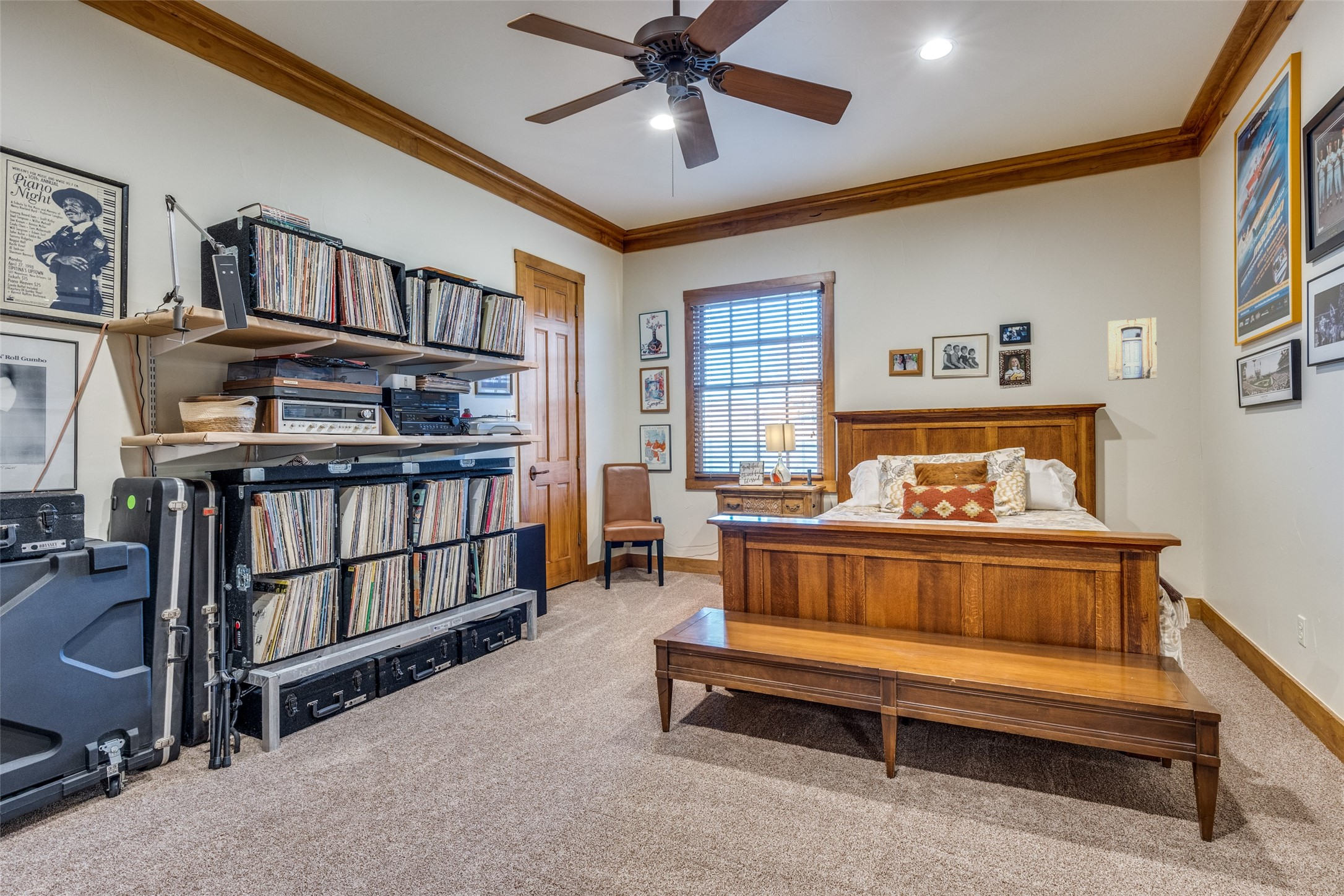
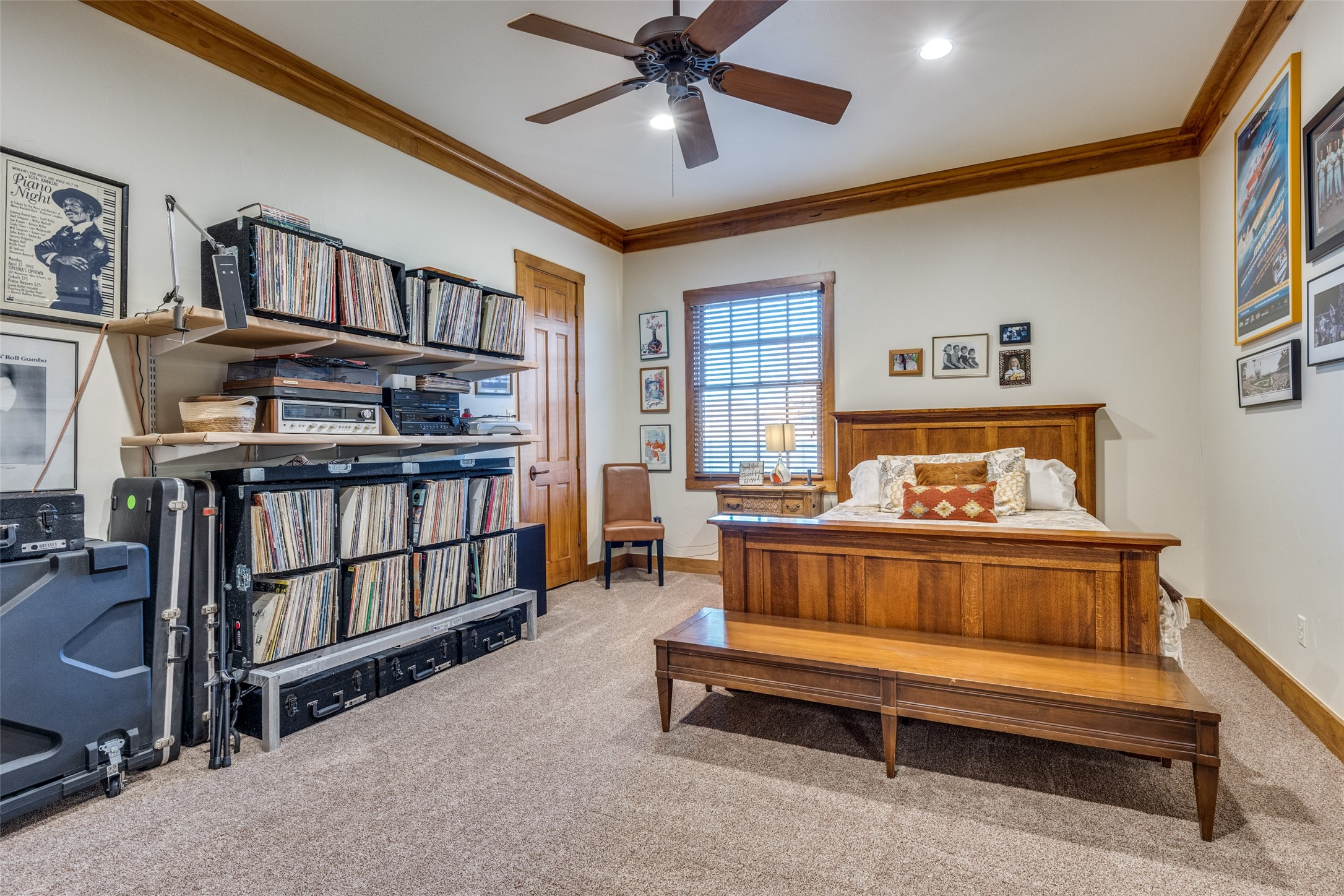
- wall art (1132, 349)
